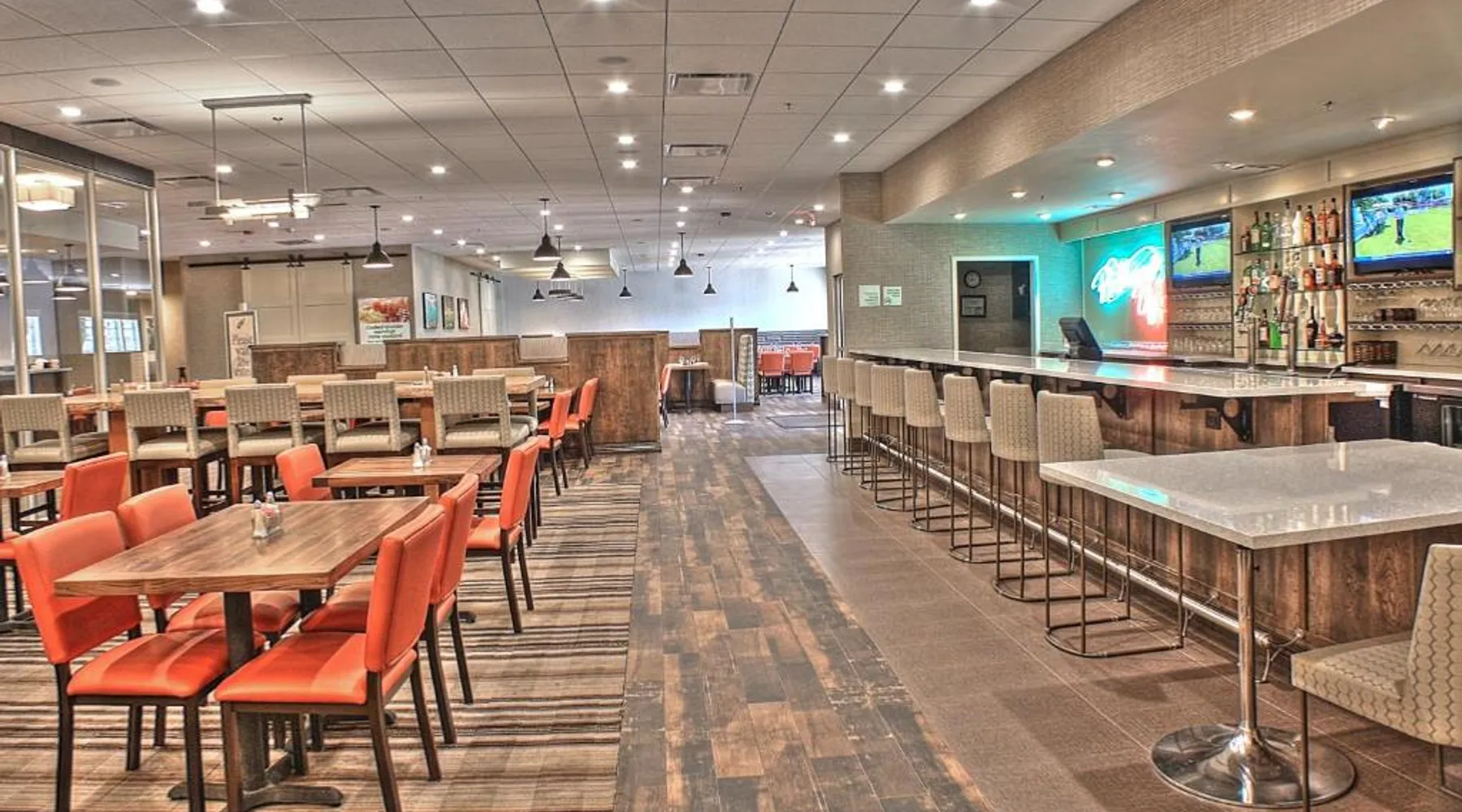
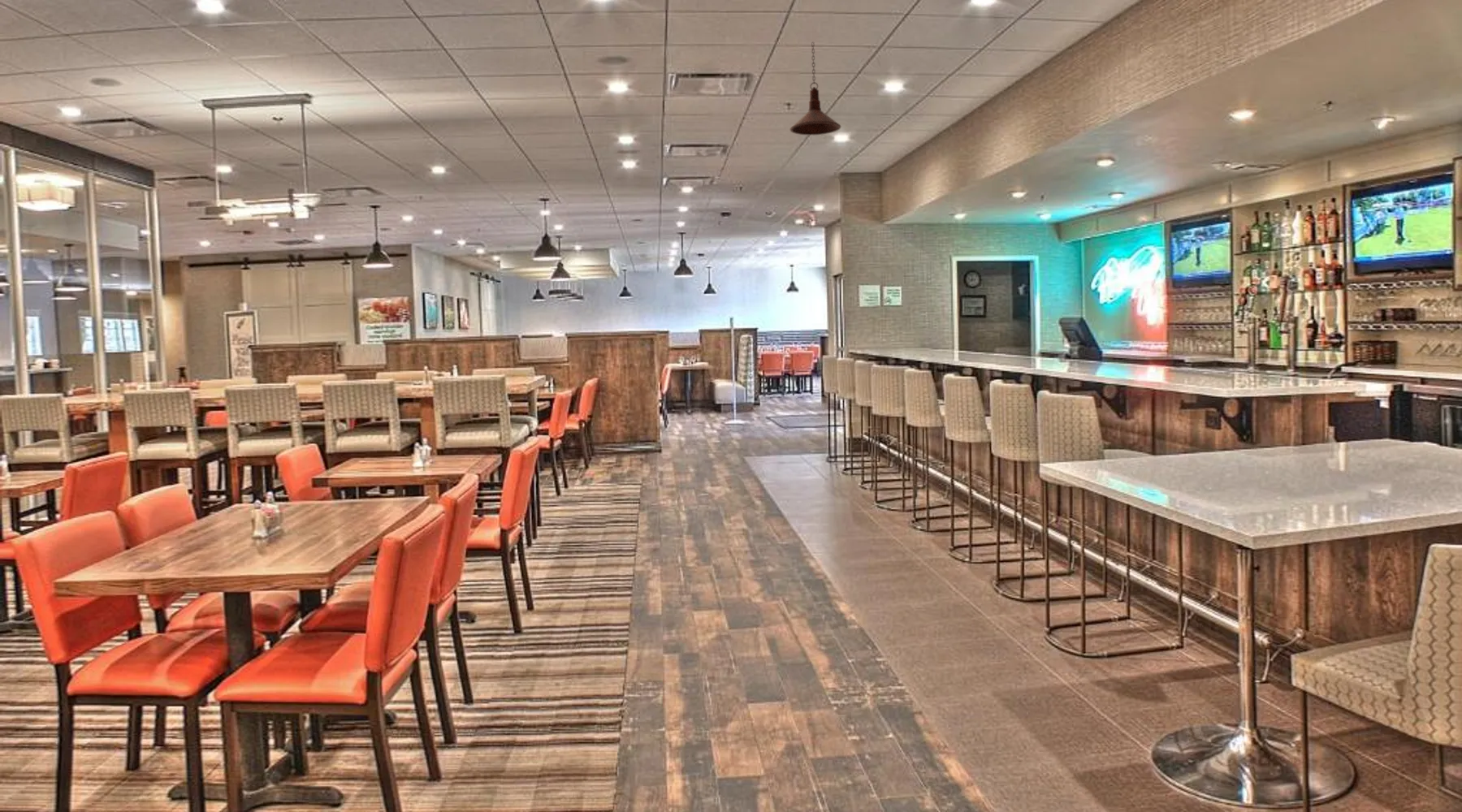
+ pendant light (814, 84)
